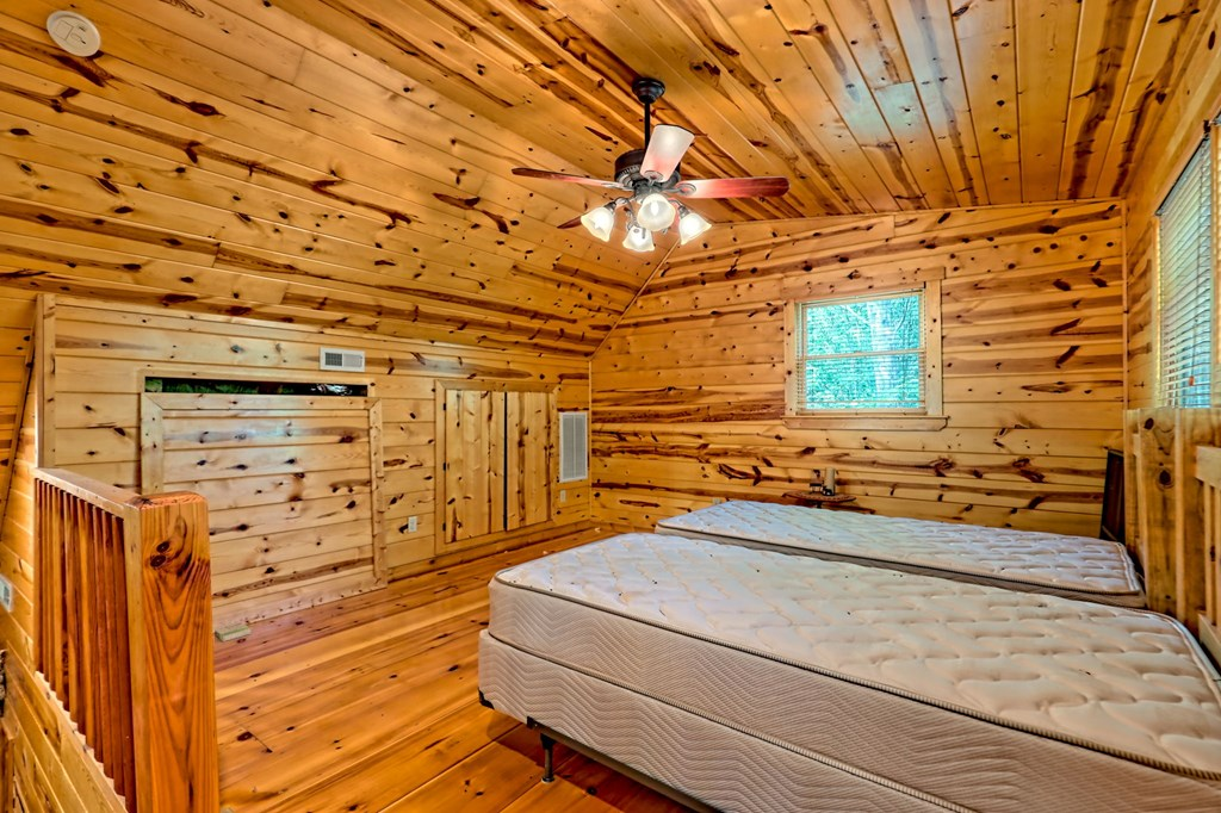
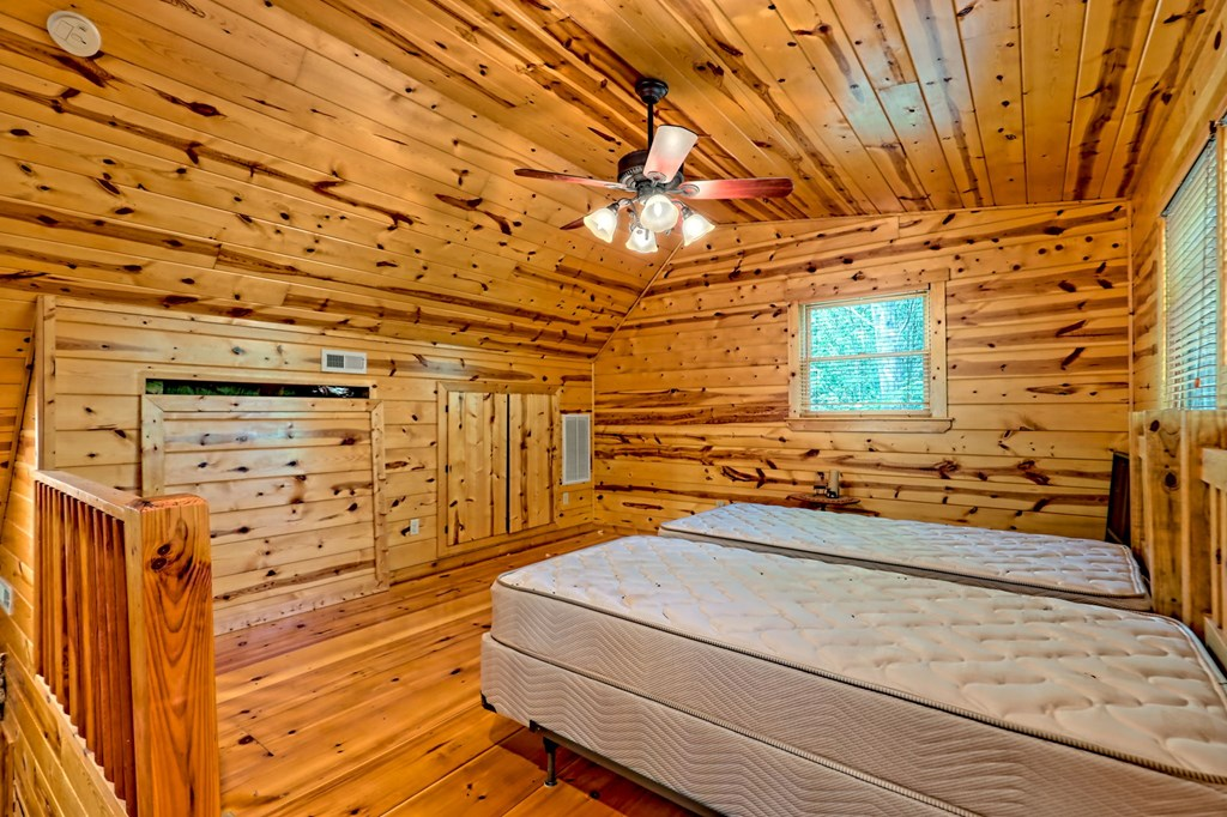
- box (230, 631)
